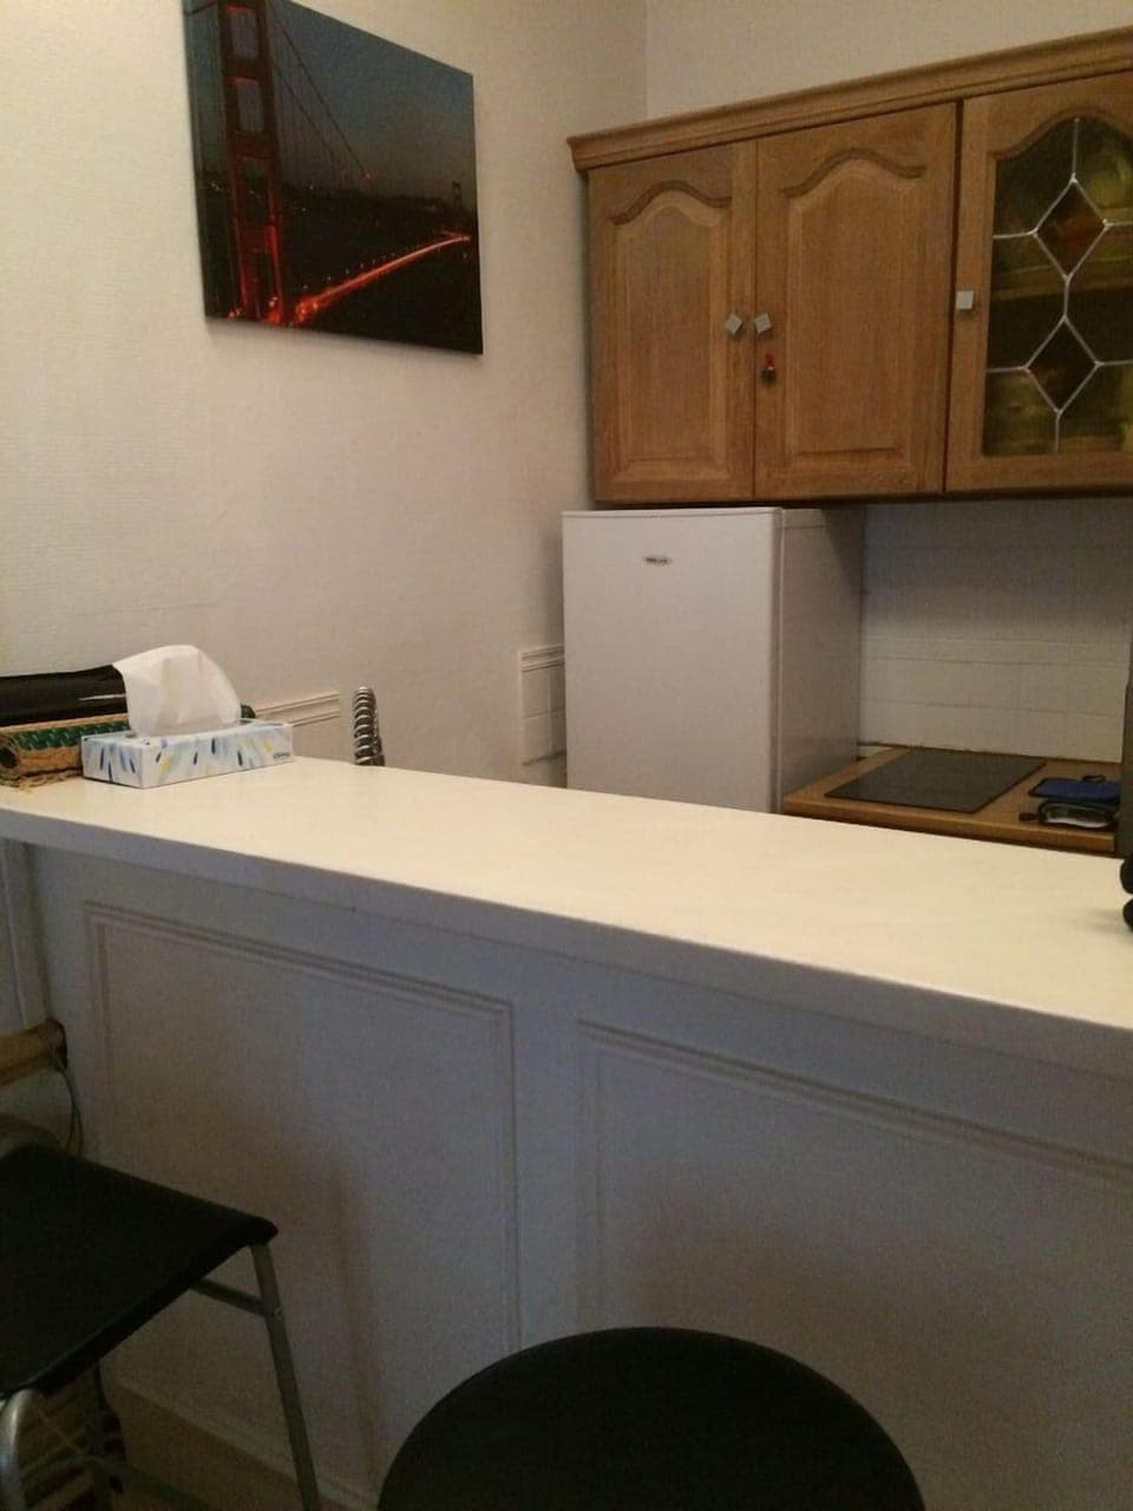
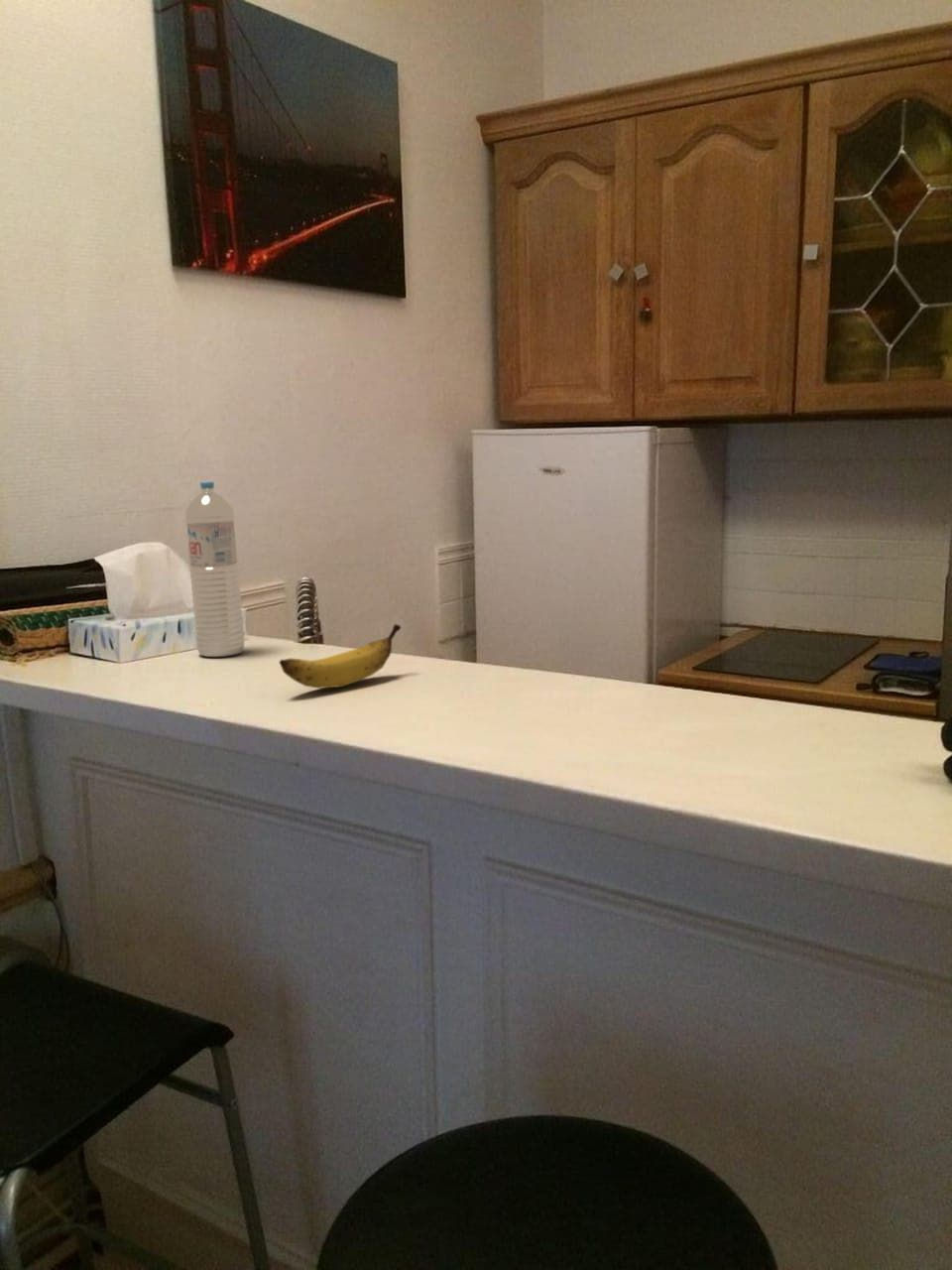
+ water bottle (214, 569)
+ banana (343, 660)
